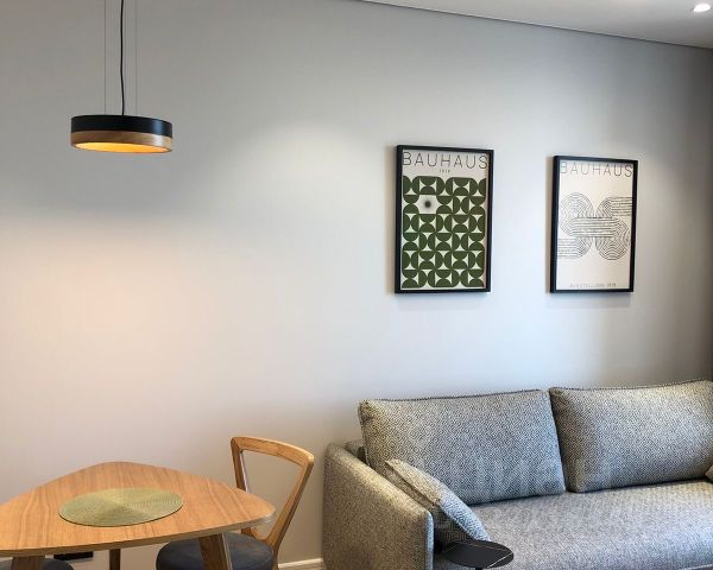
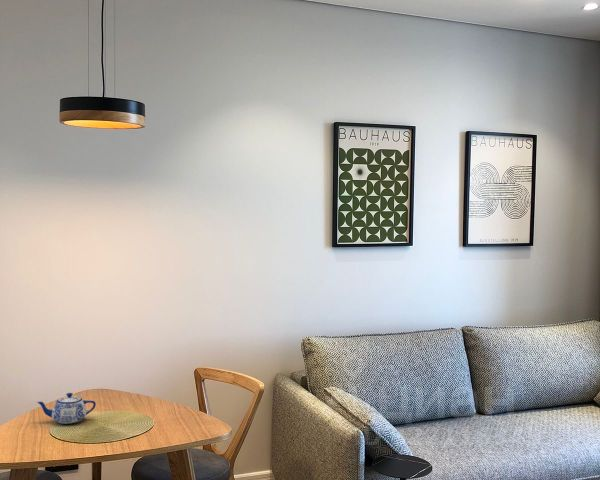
+ teapot (66, 407)
